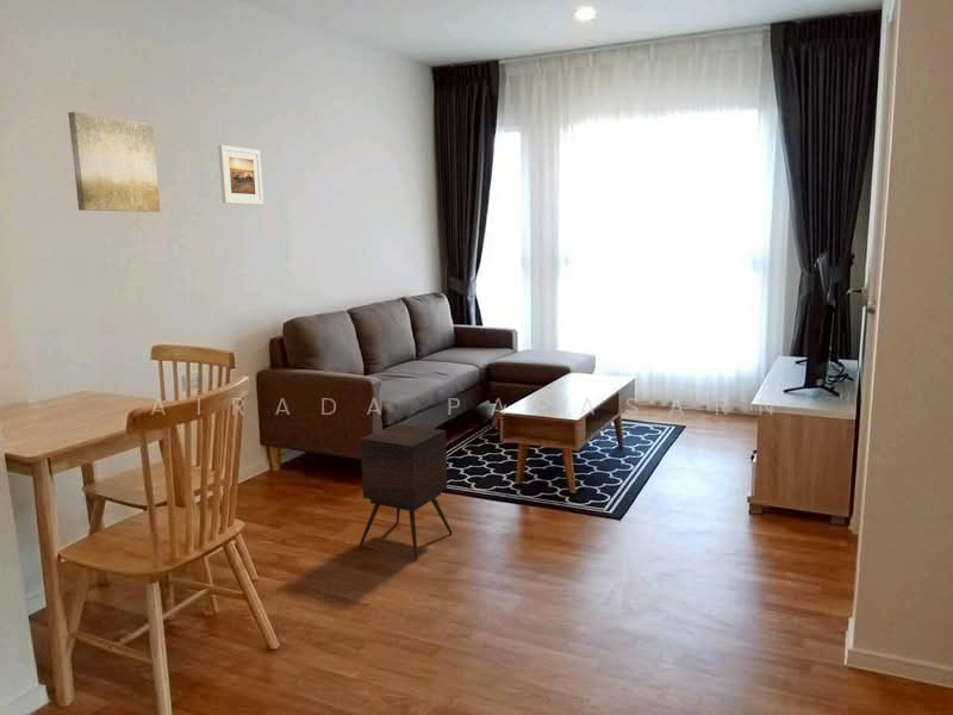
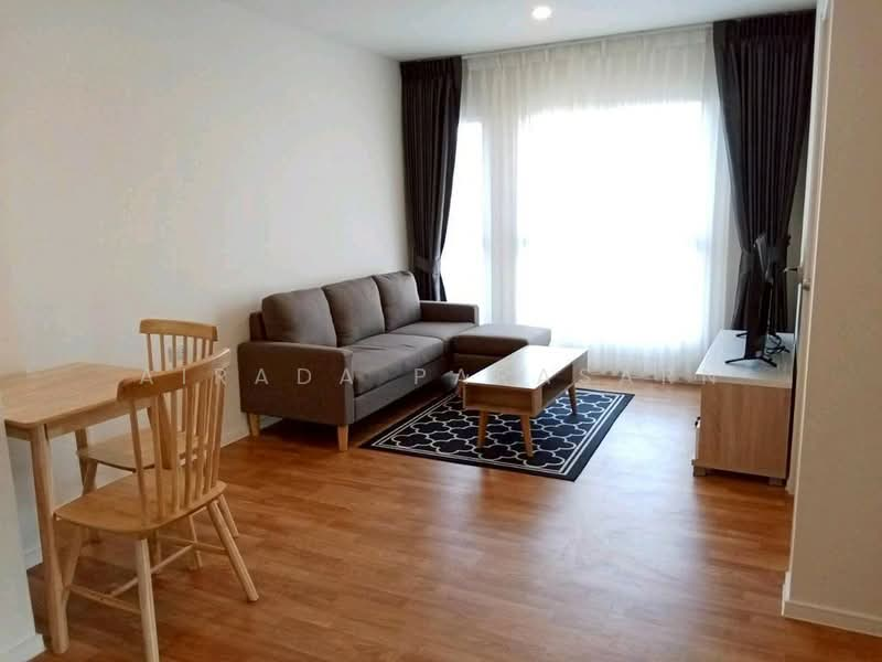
- side table (404, 487)
- wall art (117, 164)
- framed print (241, 175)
